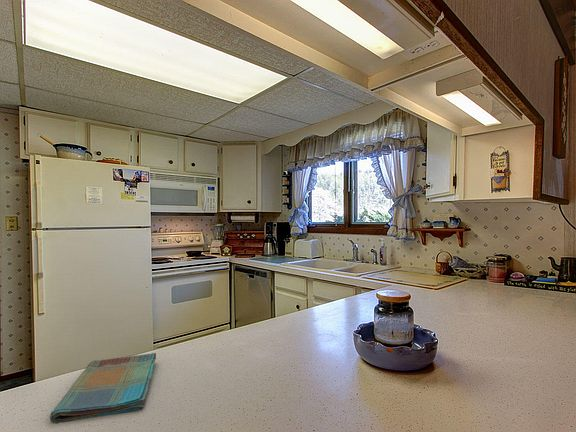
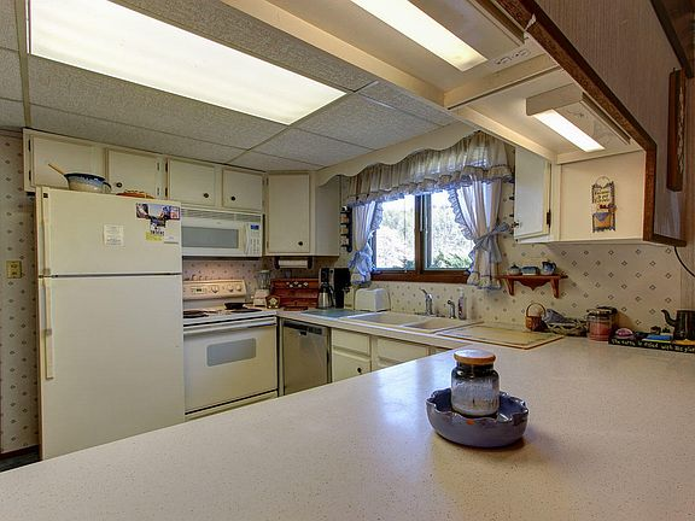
- dish towel (112, 381)
